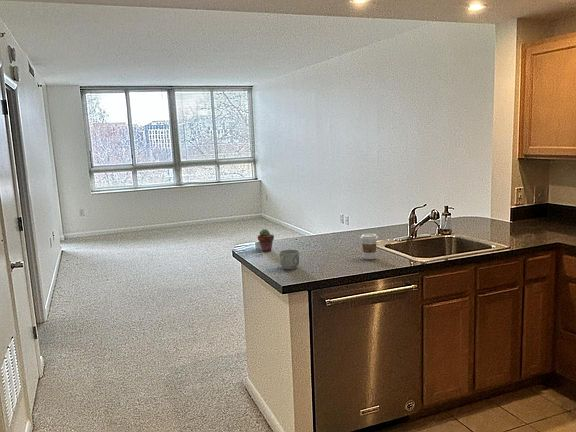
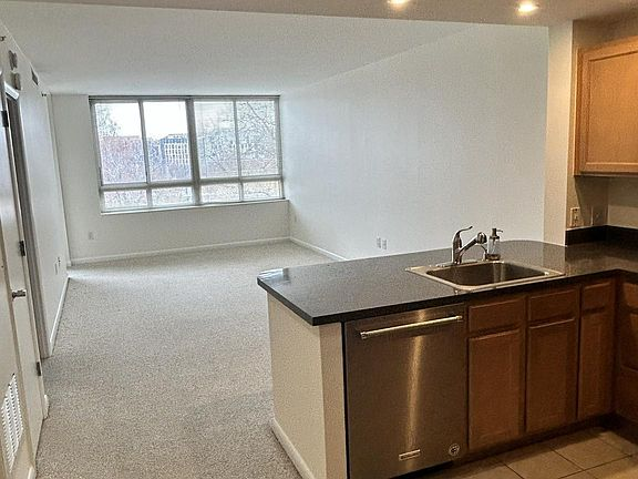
- coffee cup (369, 246)
- potted succulent (265, 239)
- mug (288, 260)
